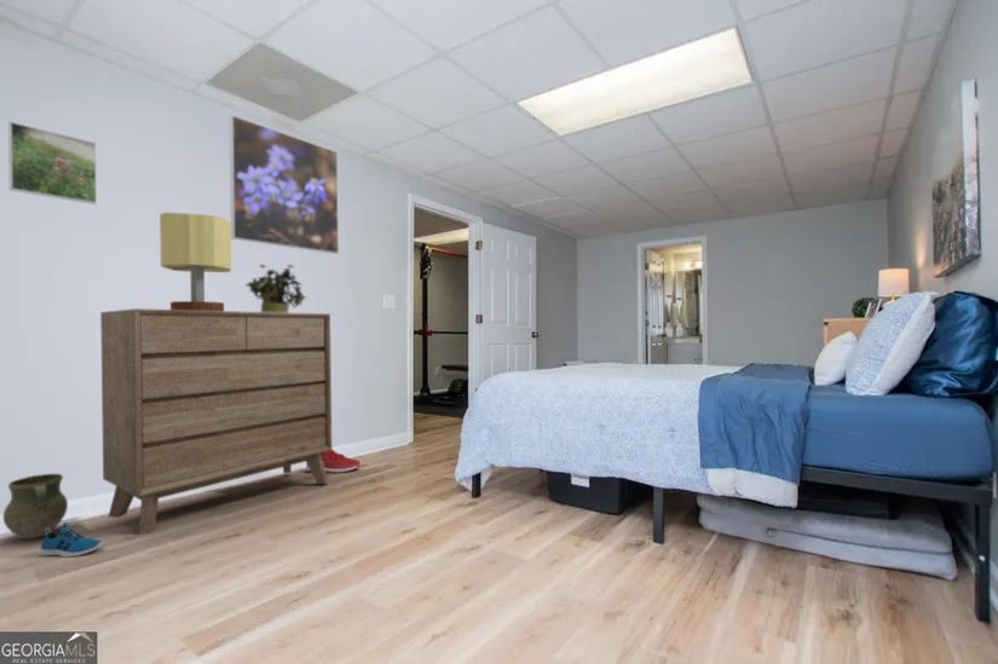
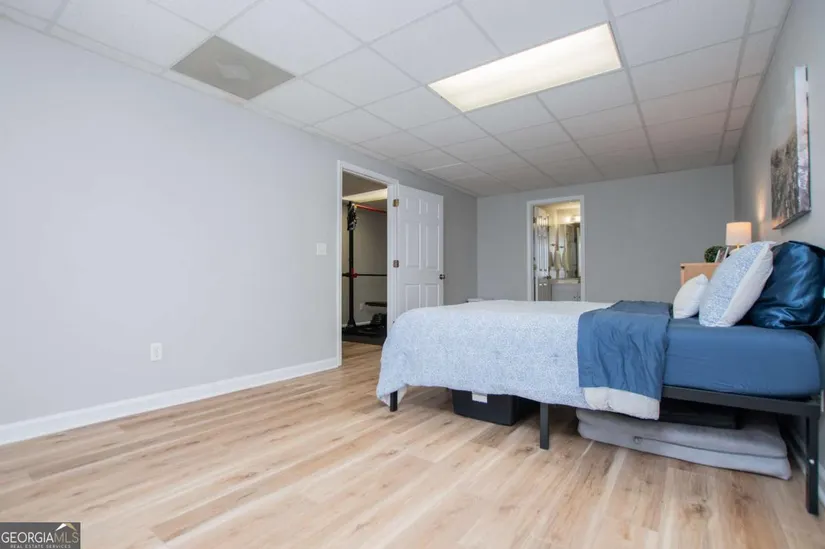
- ceramic jug (36, 507)
- sneaker (333, 455)
- table lamp (197, 265)
- shoe (70, 537)
- potted plant (276, 289)
- dresser (227, 405)
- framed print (289, 191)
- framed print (54, 164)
